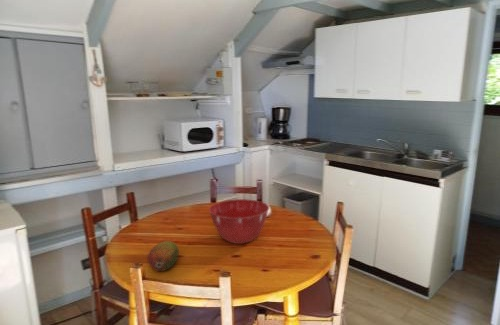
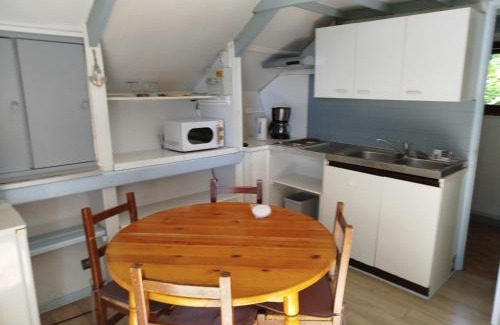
- fruit (163, 255)
- mixing bowl (239, 222)
